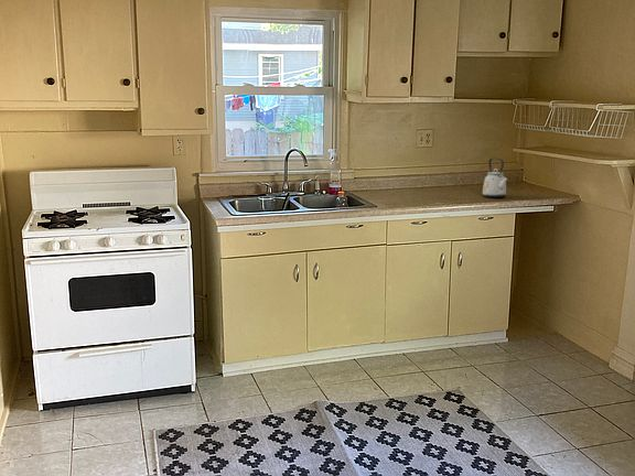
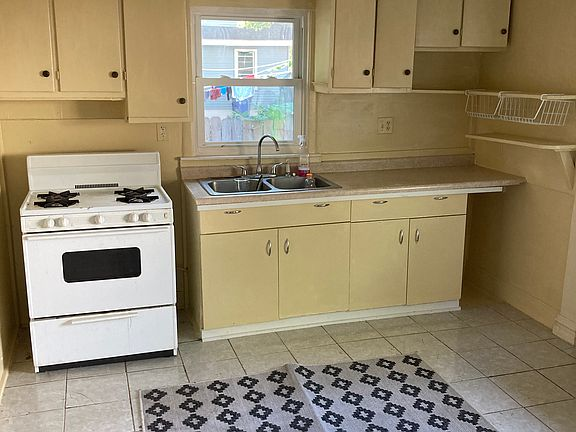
- kettle (497, 177)
